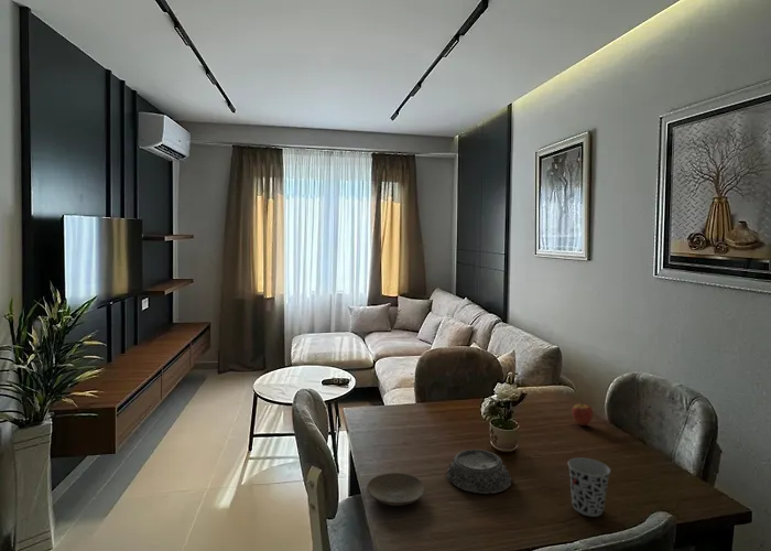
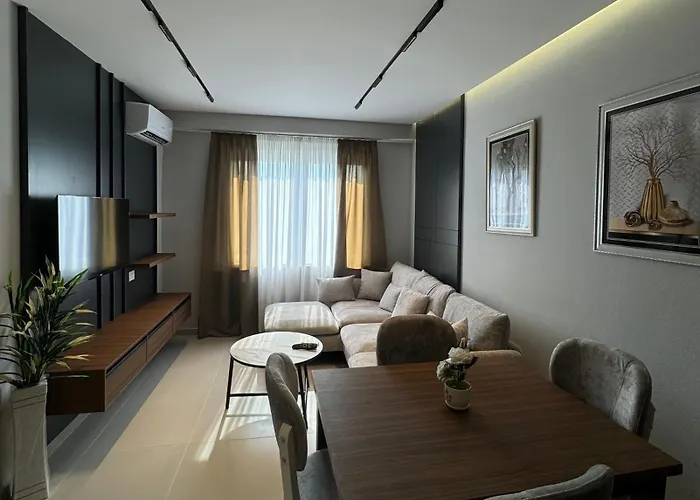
- mortar (478, 467)
- cup (588, 487)
- fruit (582, 412)
- plate (395, 490)
